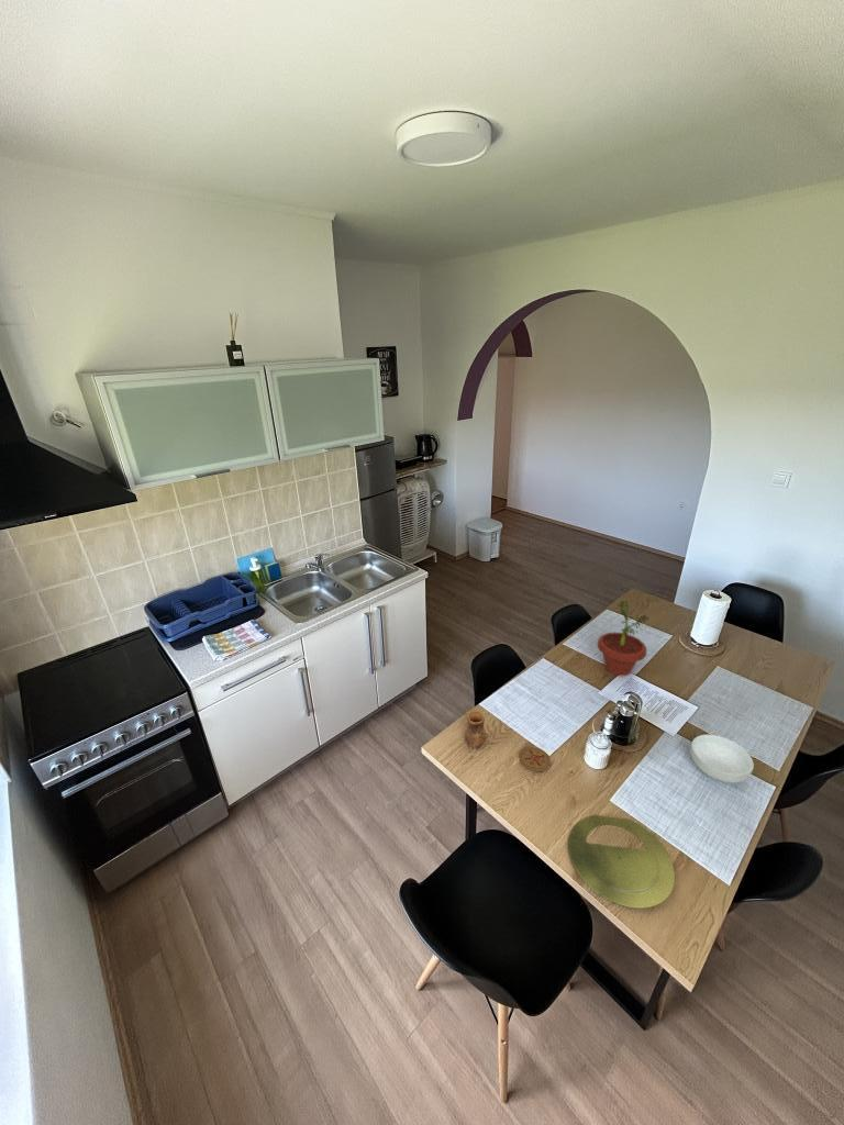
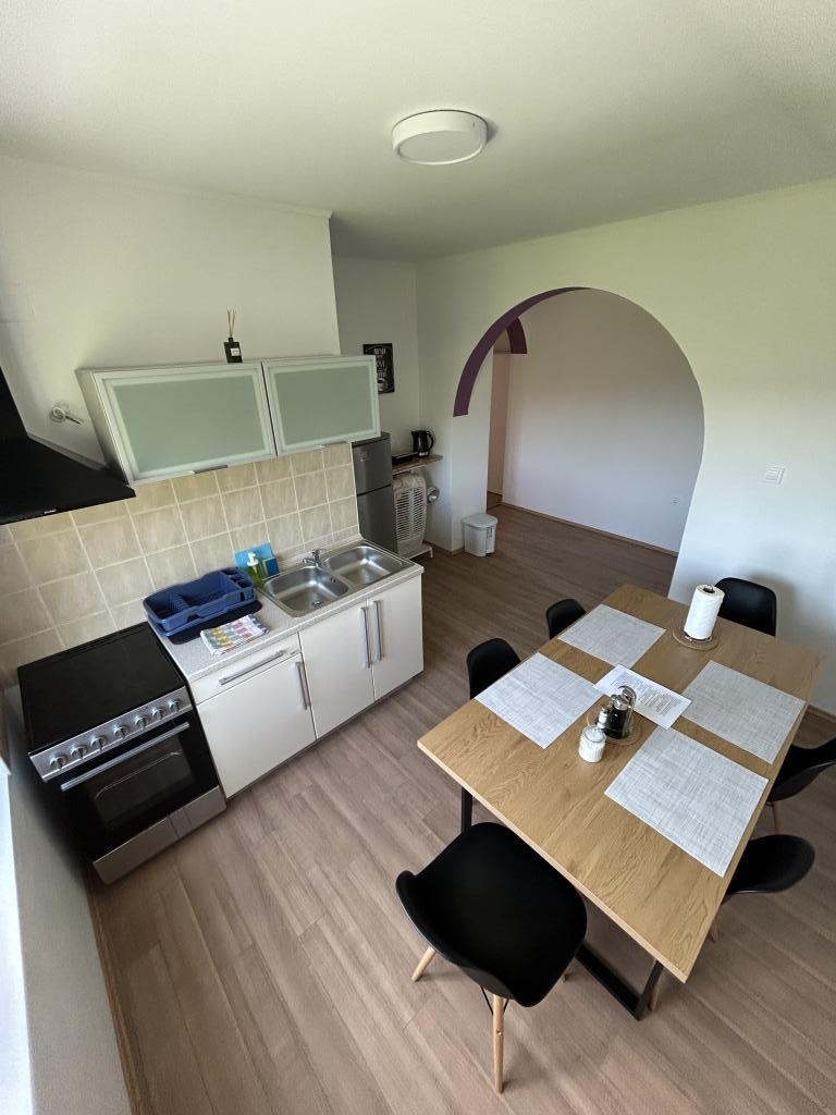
- cup (475, 729)
- potted plant (623, 637)
- coaster (534, 758)
- plate (619, 856)
- cereal bowl (719, 761)
